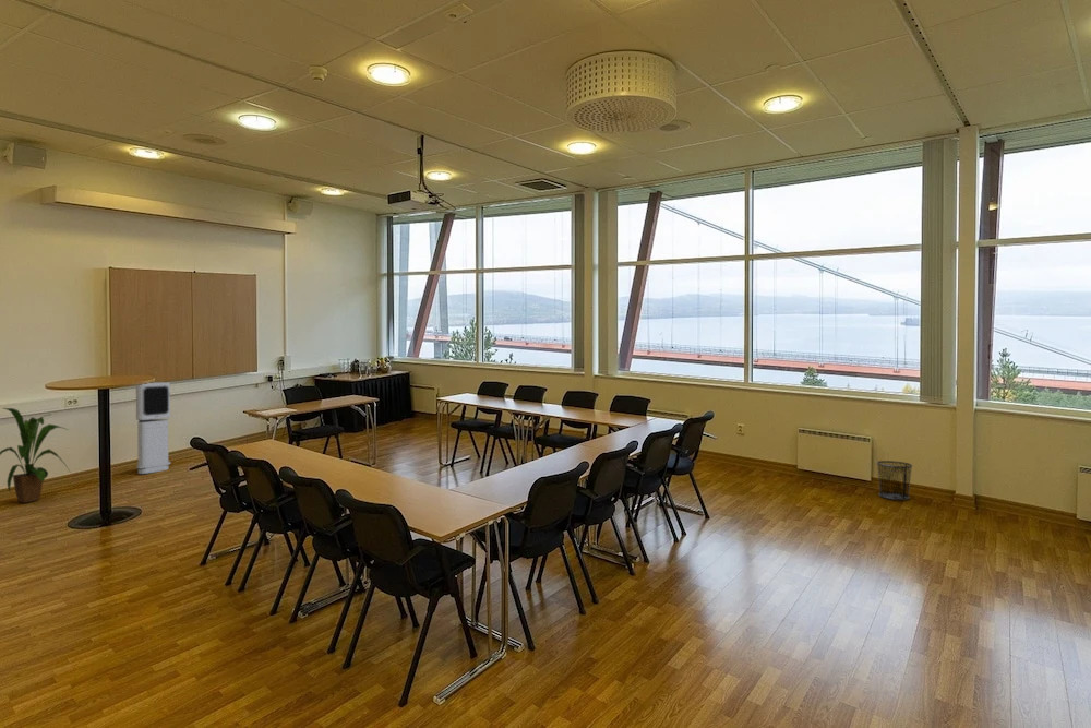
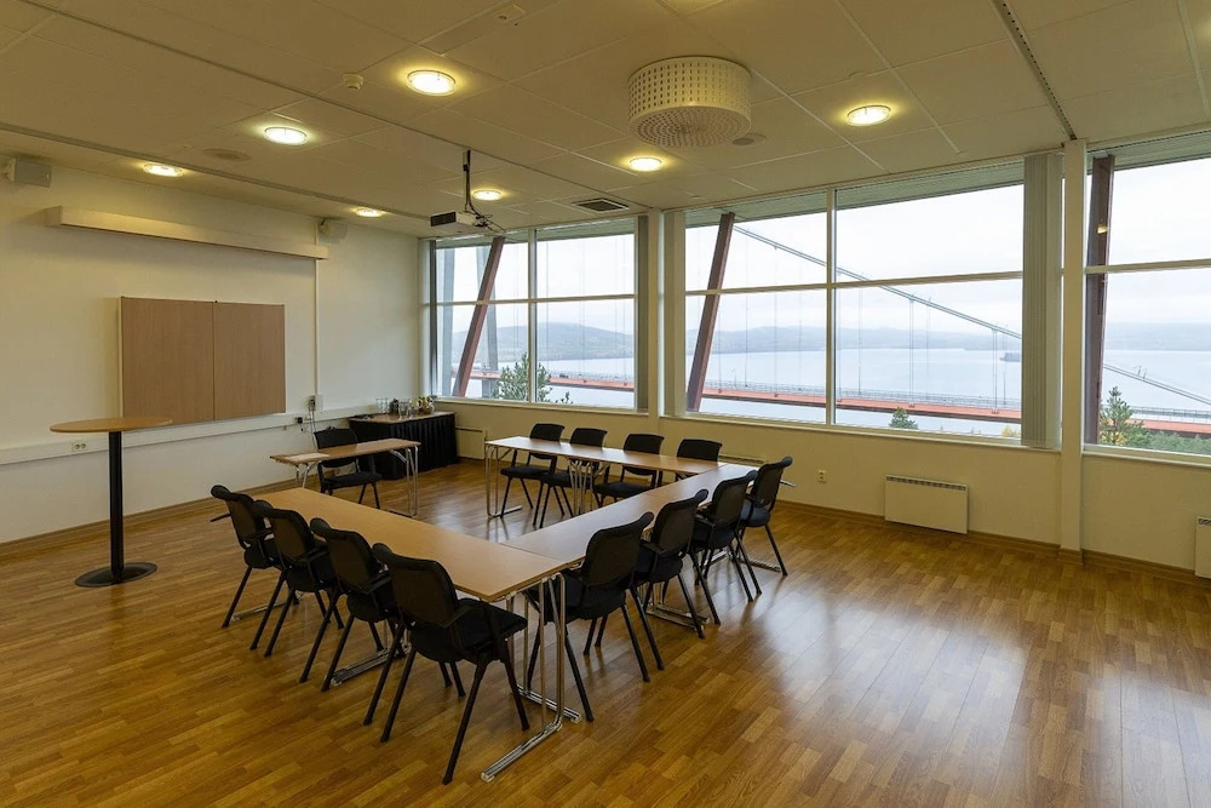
- house plant (36, 452)
- air purifier (147, 426)
- waste bin (894, 479)
